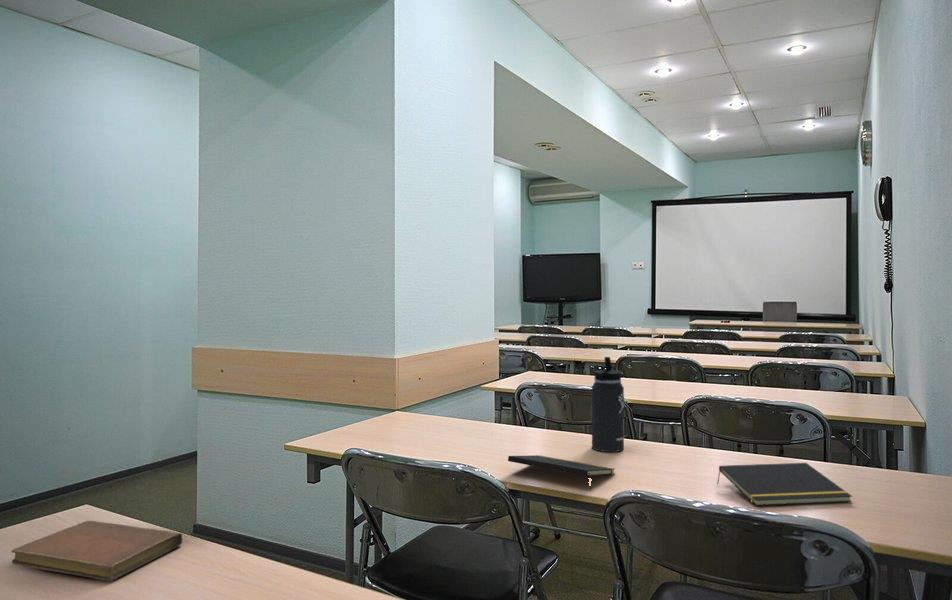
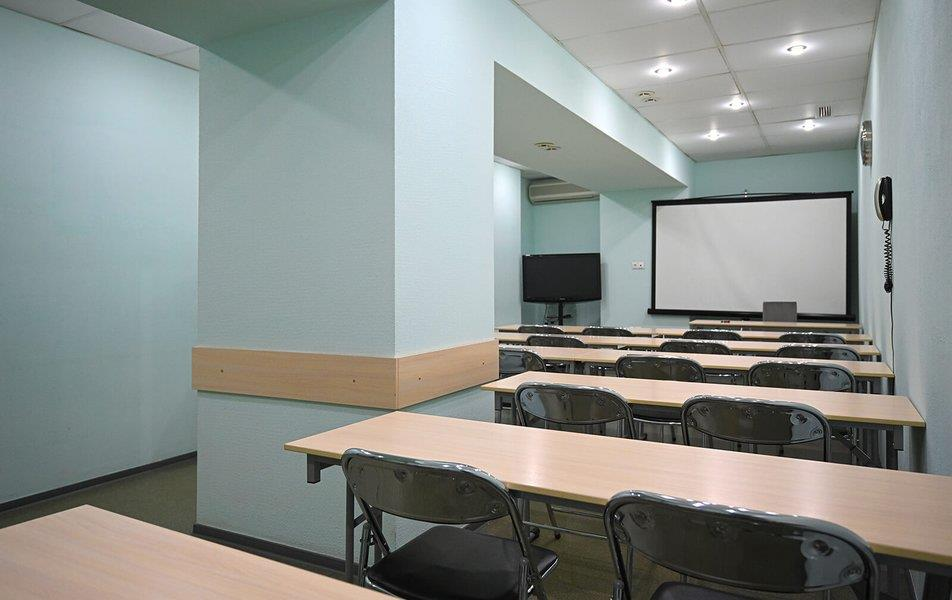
- notebook (99, 547)
- notepad (561, 465)
- thermos bottle (606, 403)
- notepad (782, 482)
